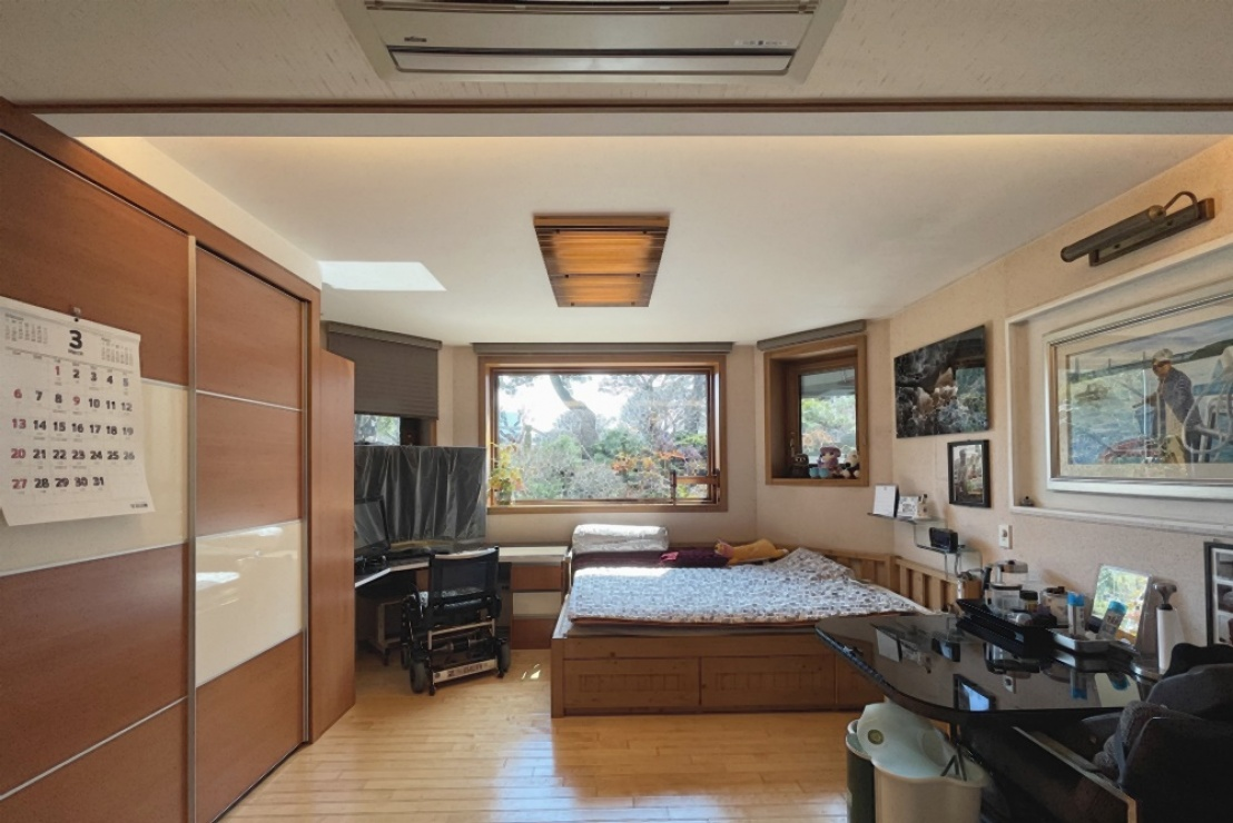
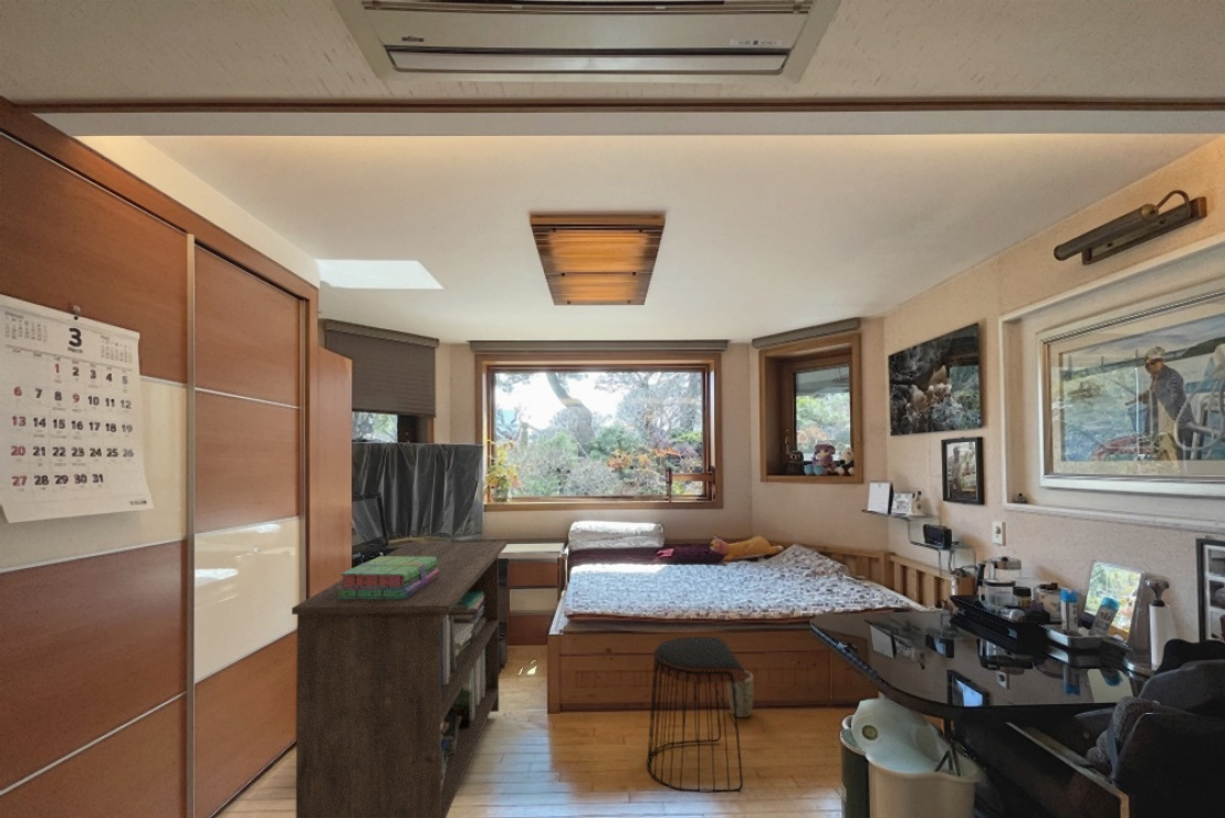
+ storage cabinet (423, 668)
+ stool (694, 707)
+ plant pot (740, 693)
+ stack of books (391, 575)
